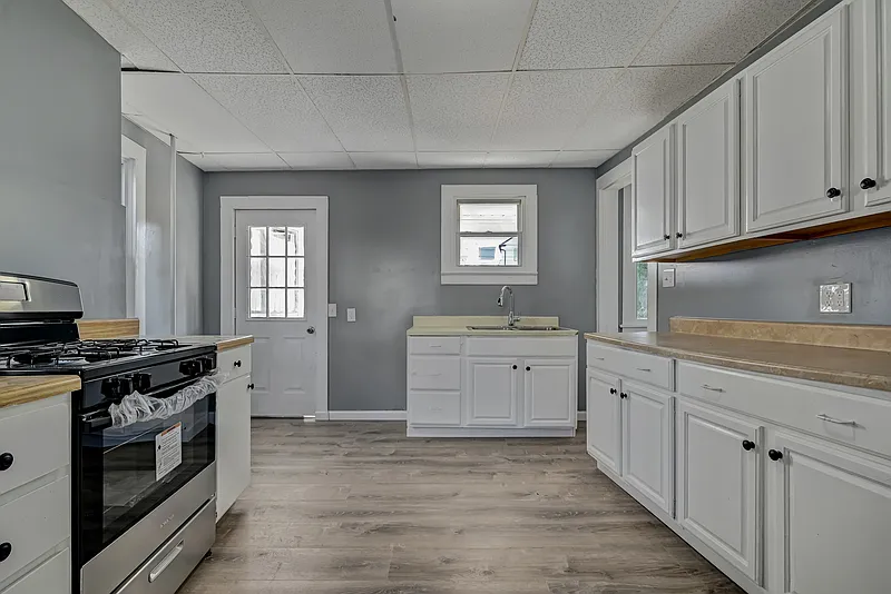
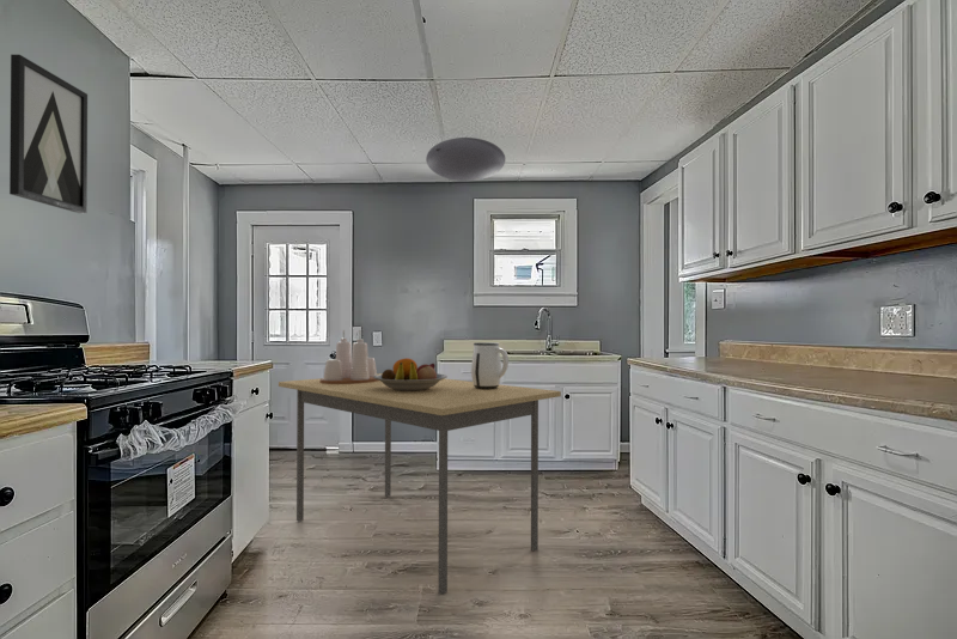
+ condiment set (351, 354)
+ dining table (390, 460)
+ fruit bowl (410, 372)
+ mug (489, 365)
+ ceiling light (465, 159)
+ wall art (51, 140)
